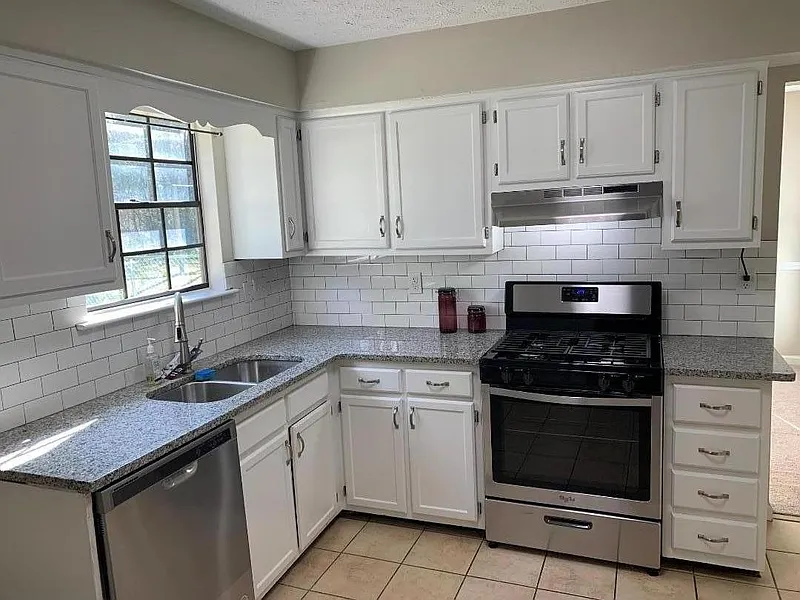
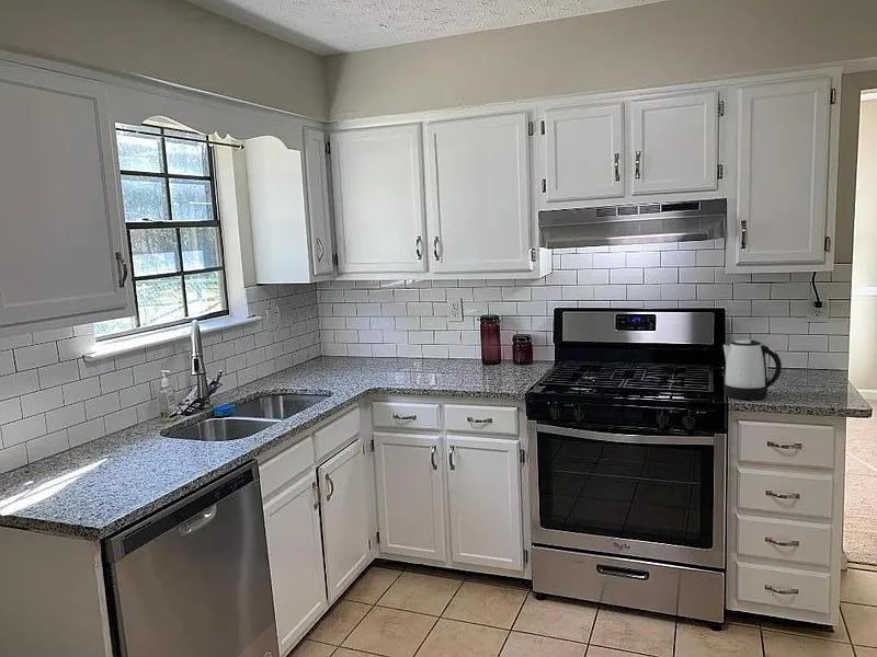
+ kettle (751, 368)
